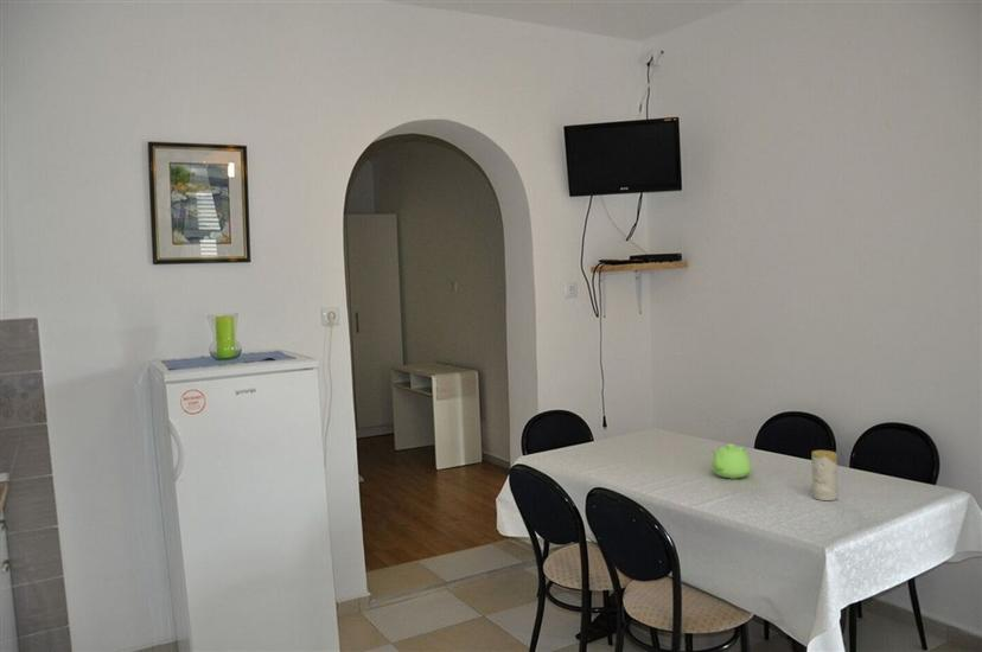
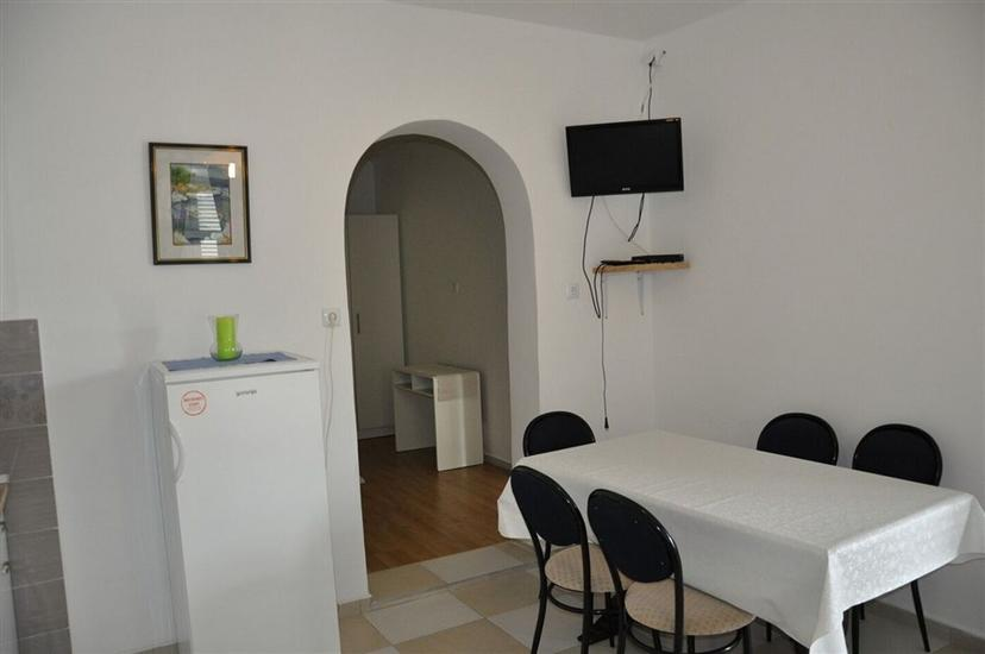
- candle (824, 474)
- teapot (729, 460)
